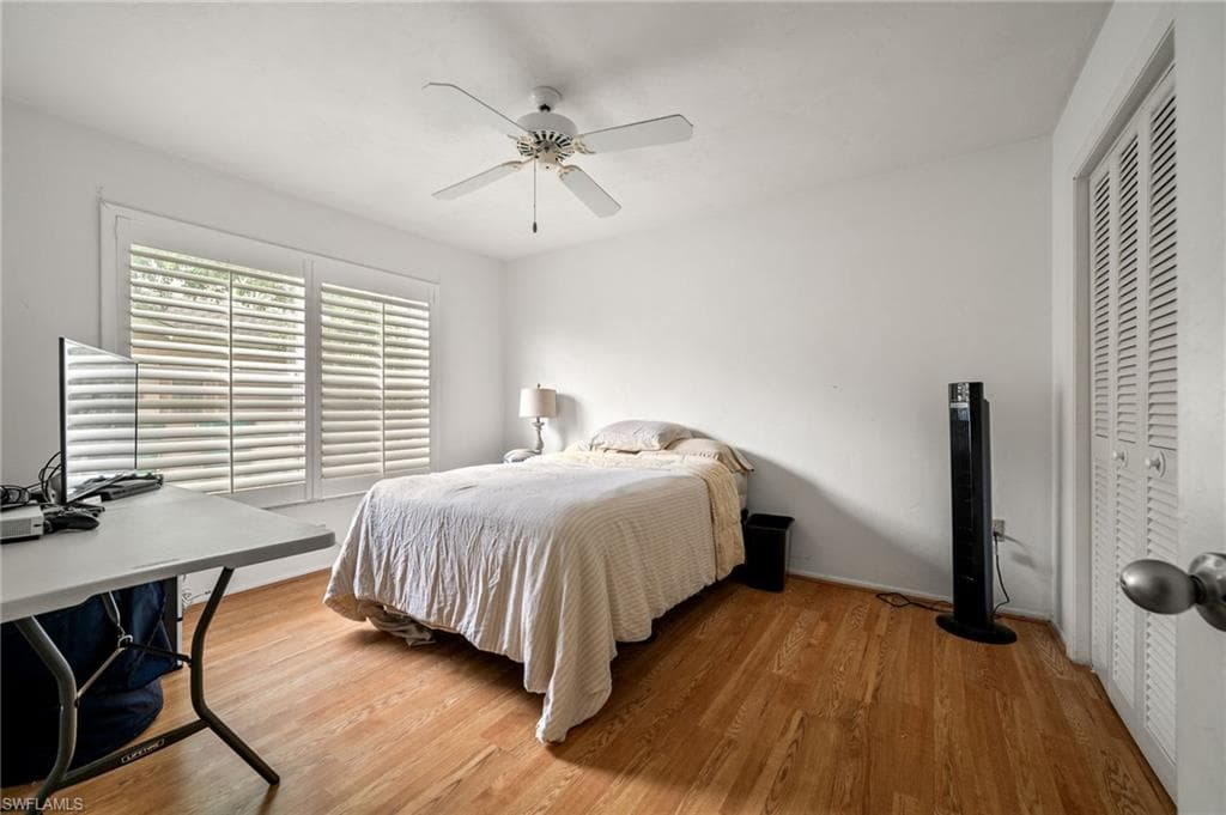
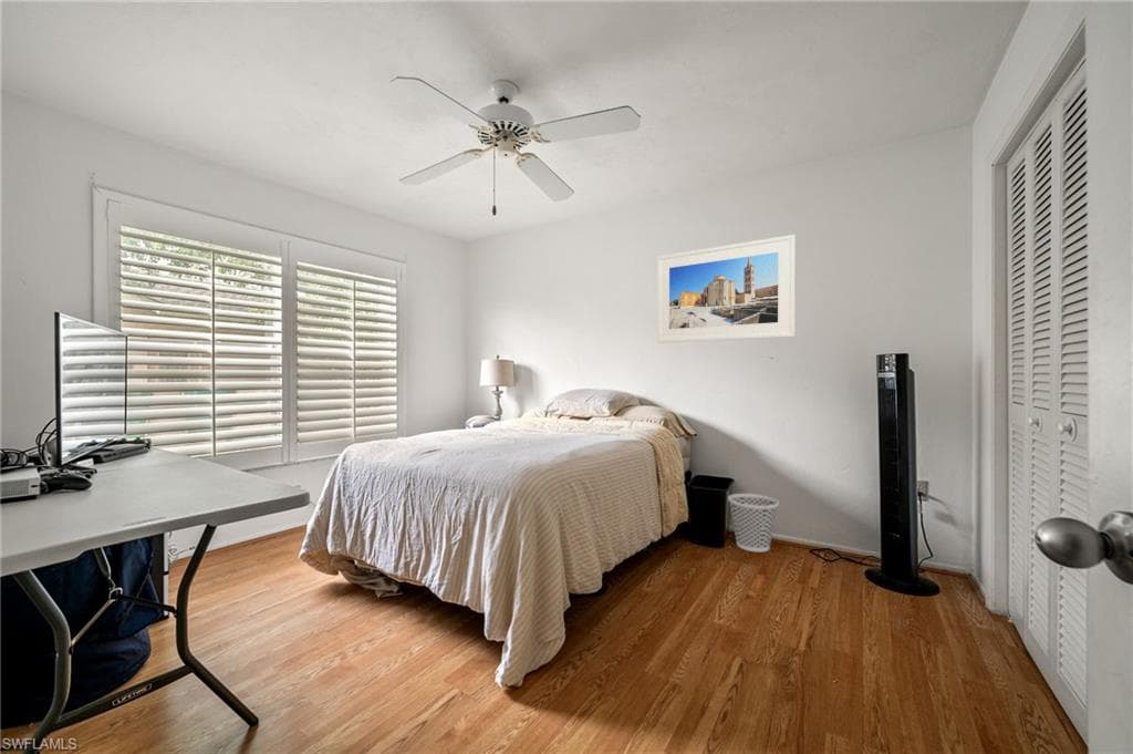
+ wastebasket (752, 523)
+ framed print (719, 293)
